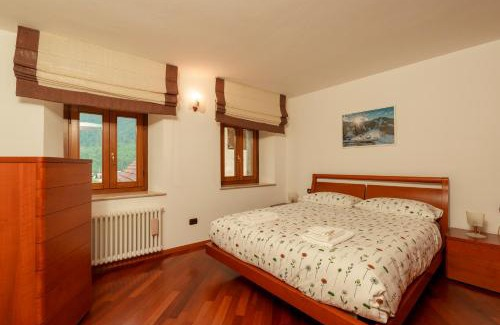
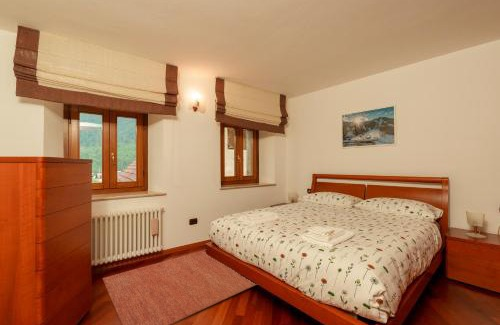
+ rug (204, 272)
